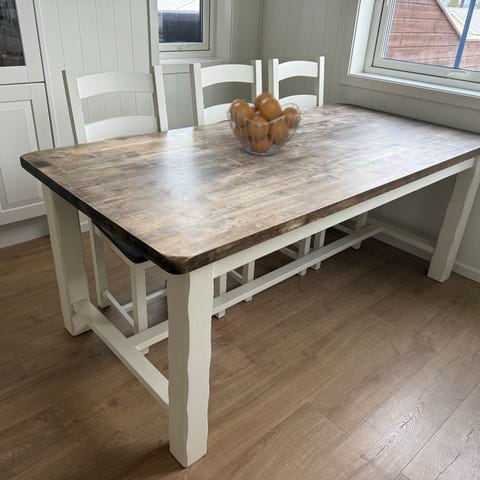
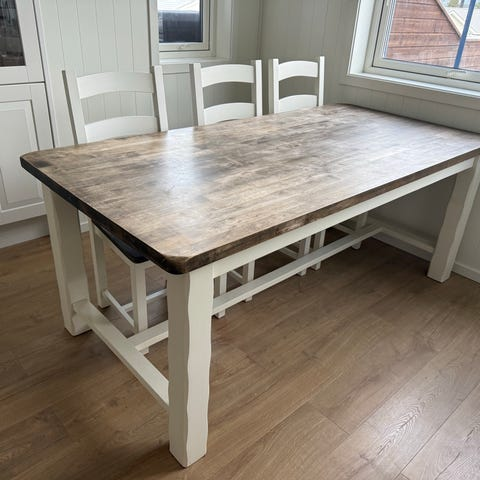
- fruit basket (263, 123)
